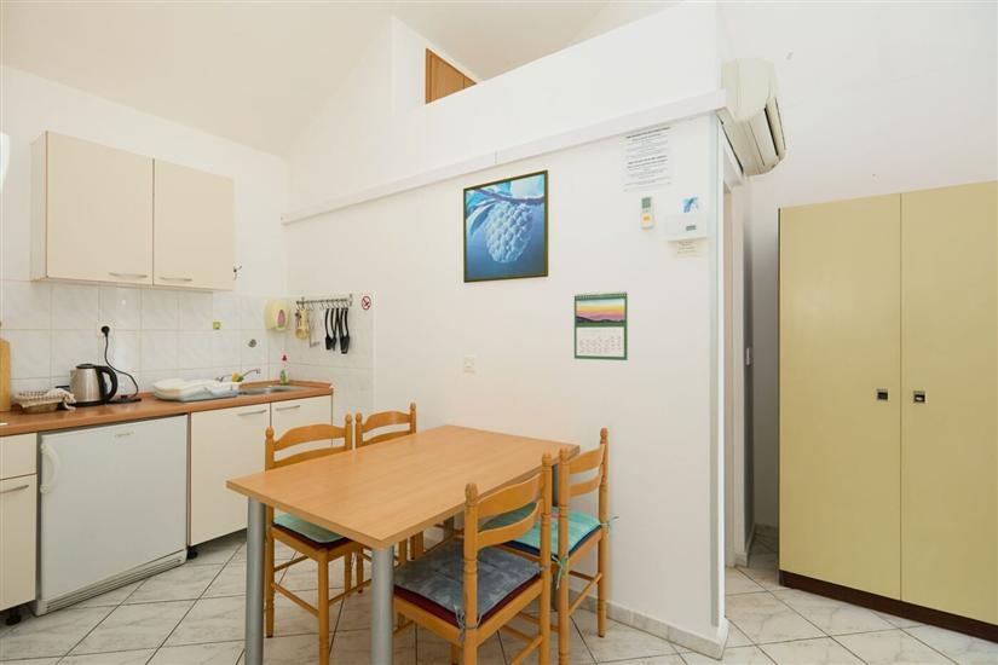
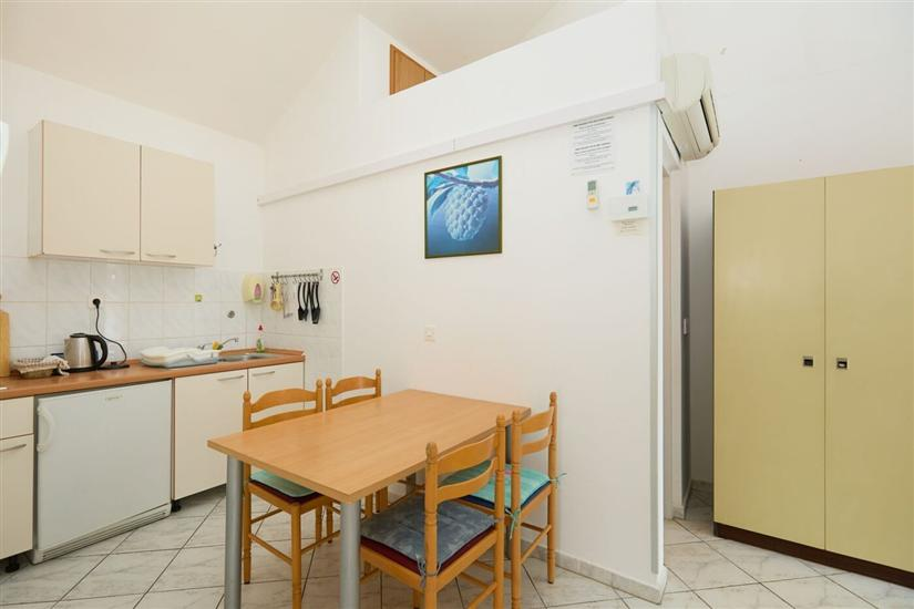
- calendar (600, 325)
